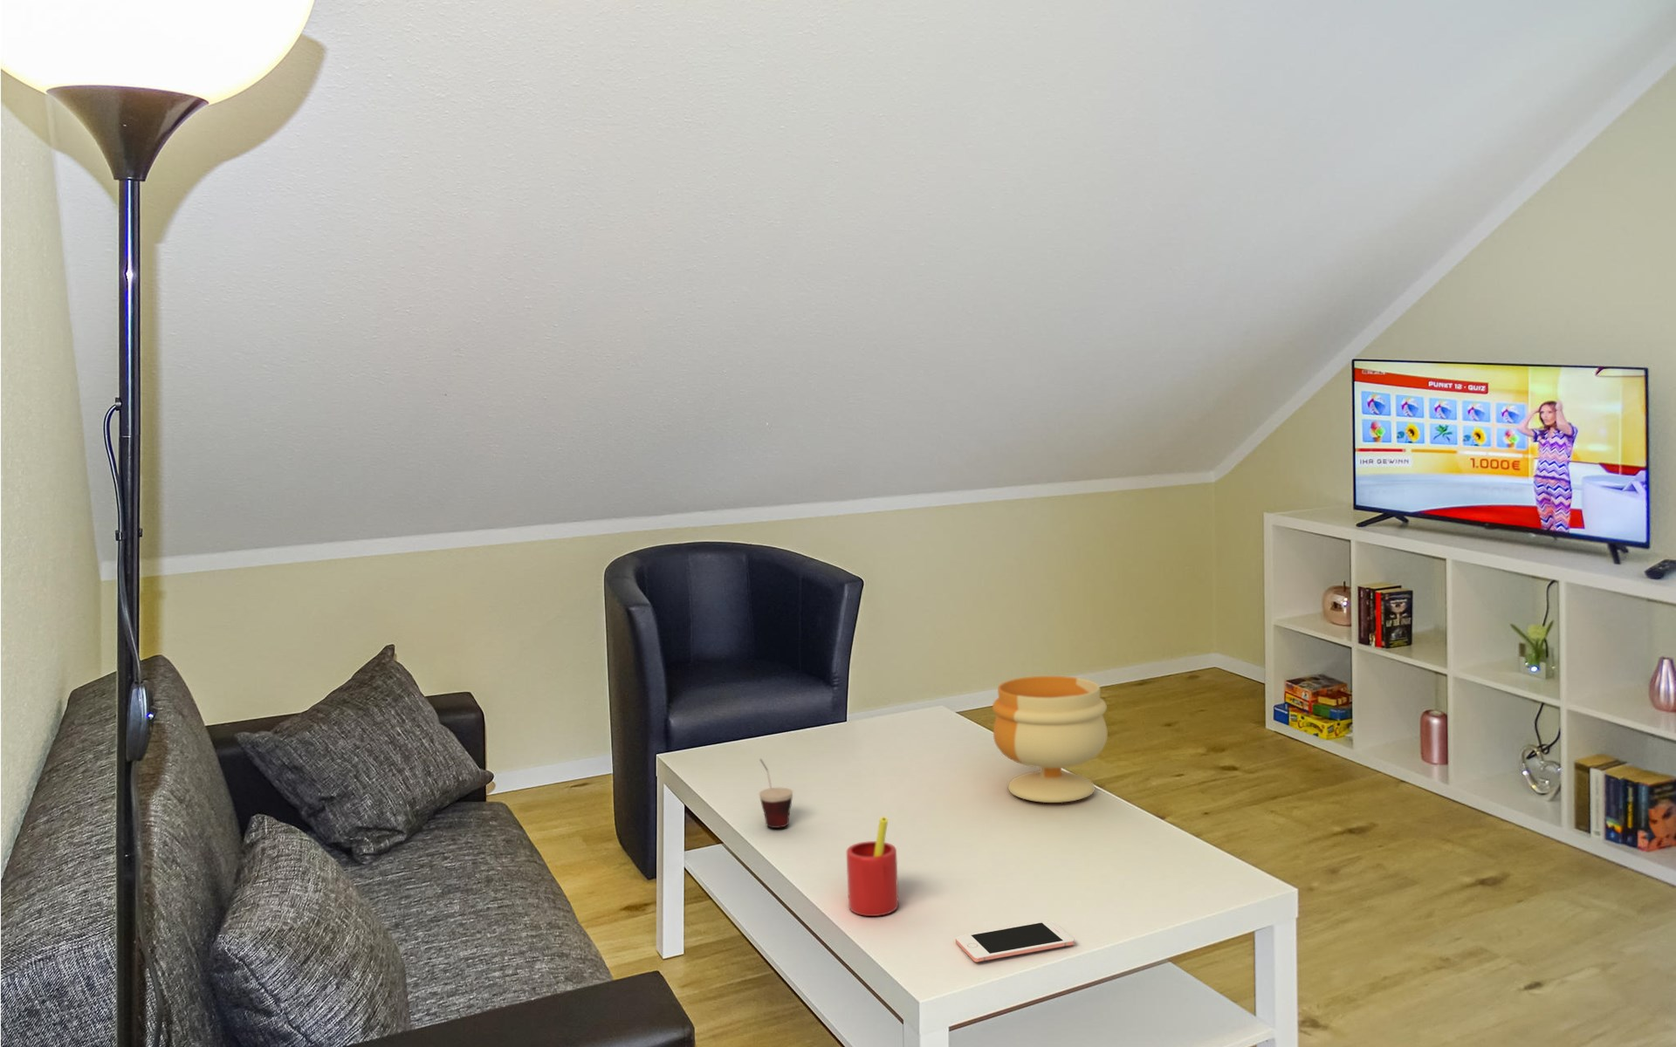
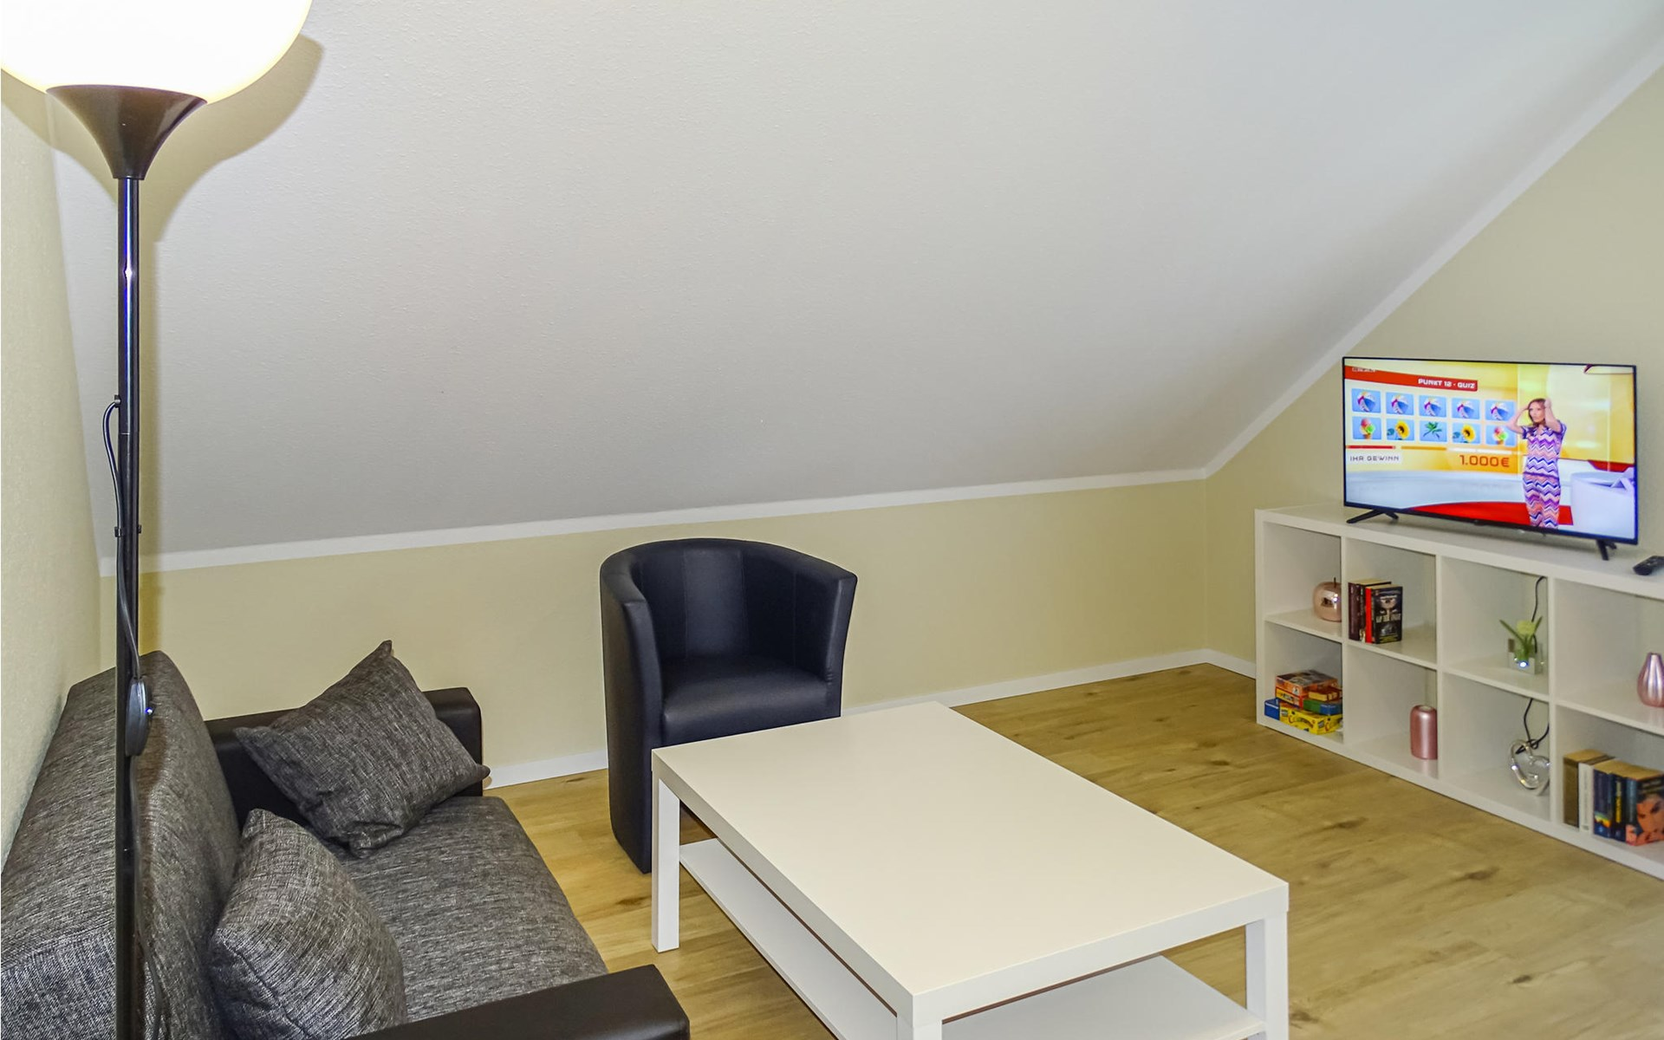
- footed bowl (1050, 739)
- straw (874, 859)
- cell phone (1015, 941)
- cup (771, 794)
